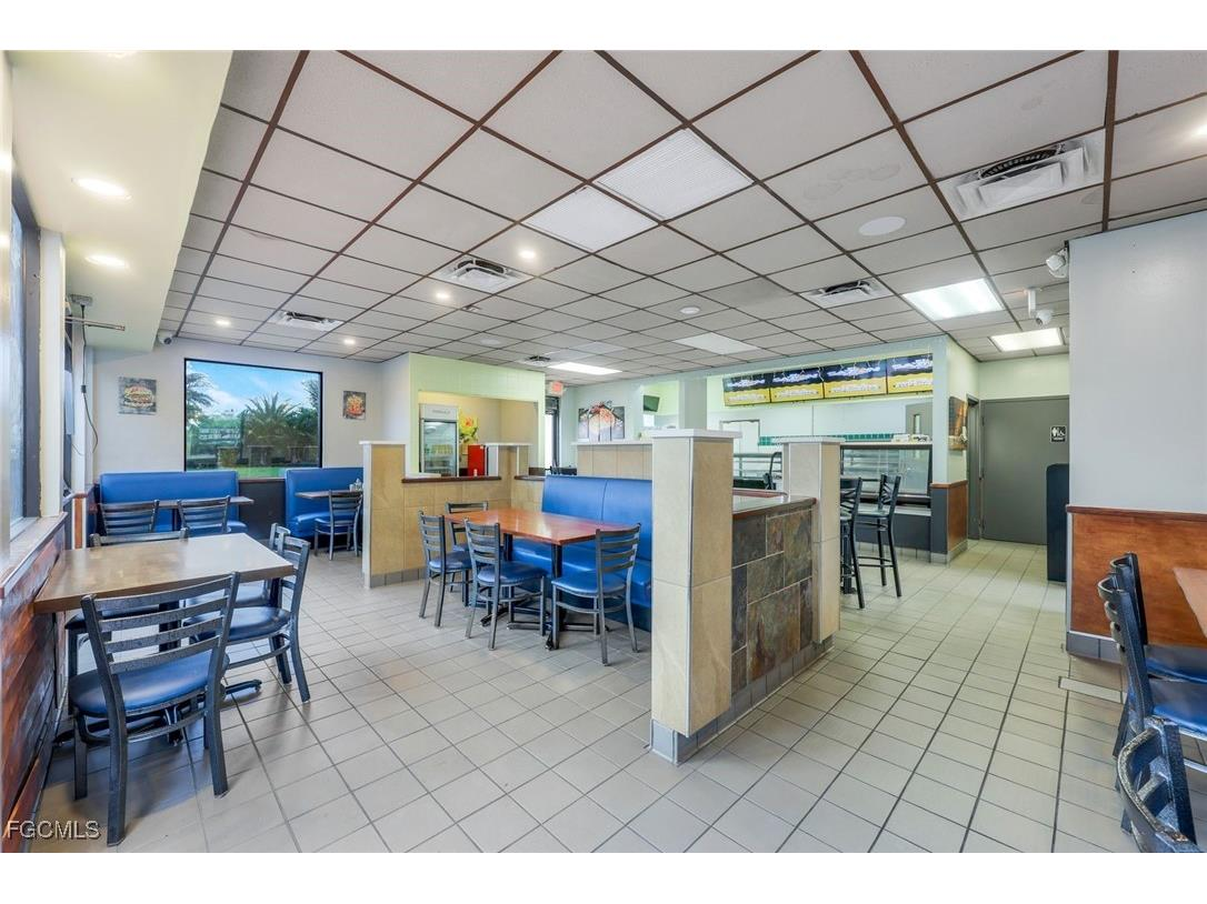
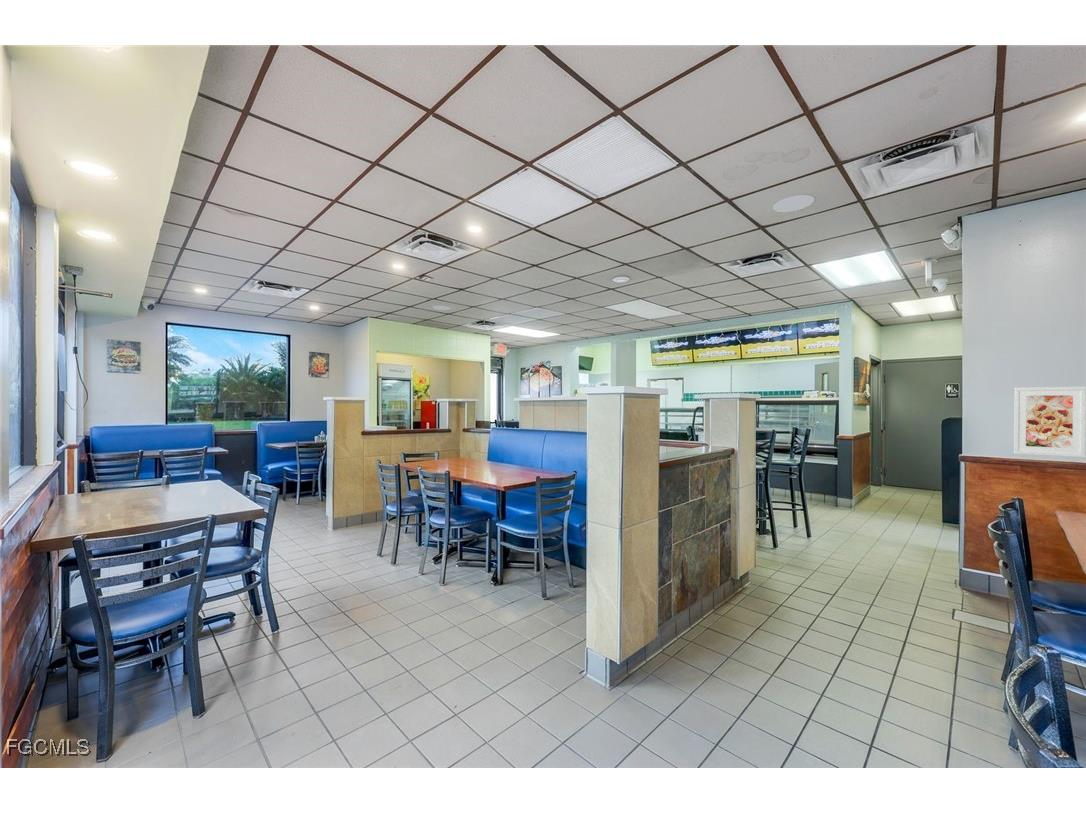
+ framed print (1048, 421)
